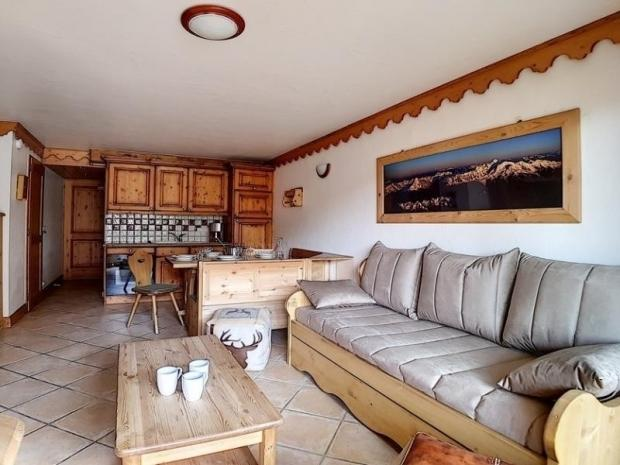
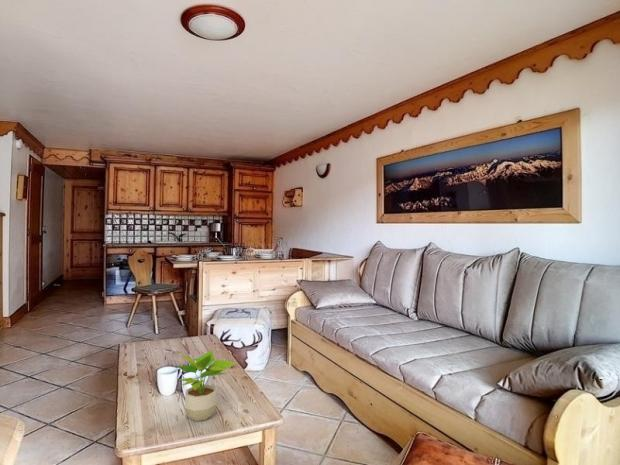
+ potted plant (206, 384)
